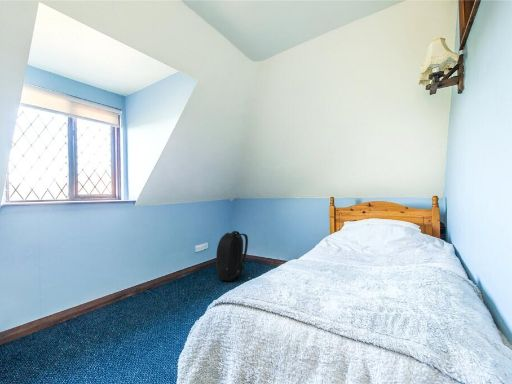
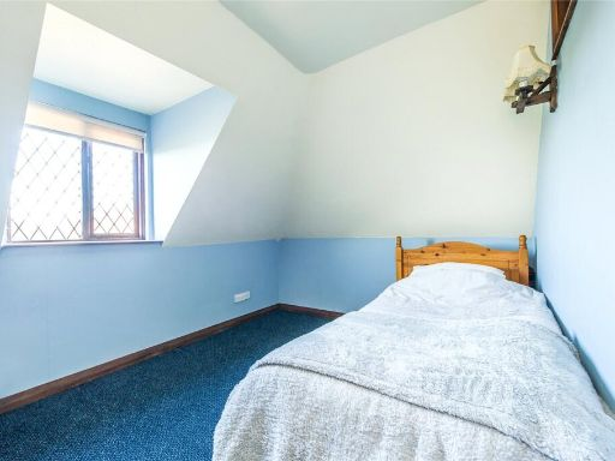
- backpack (233, 254)
